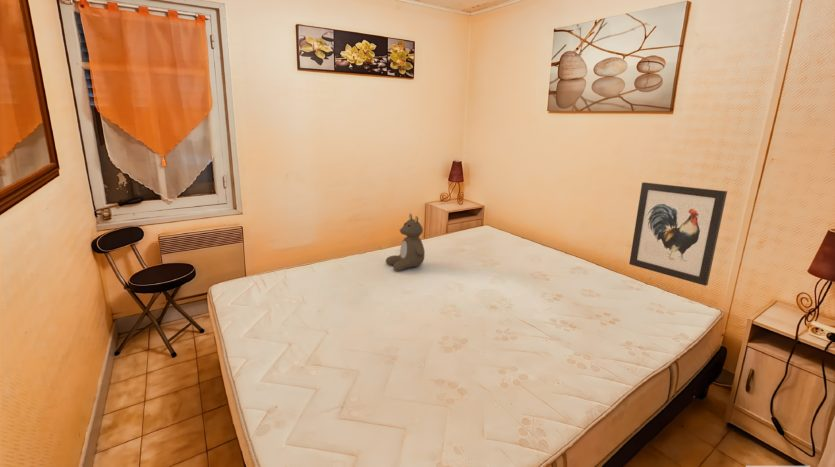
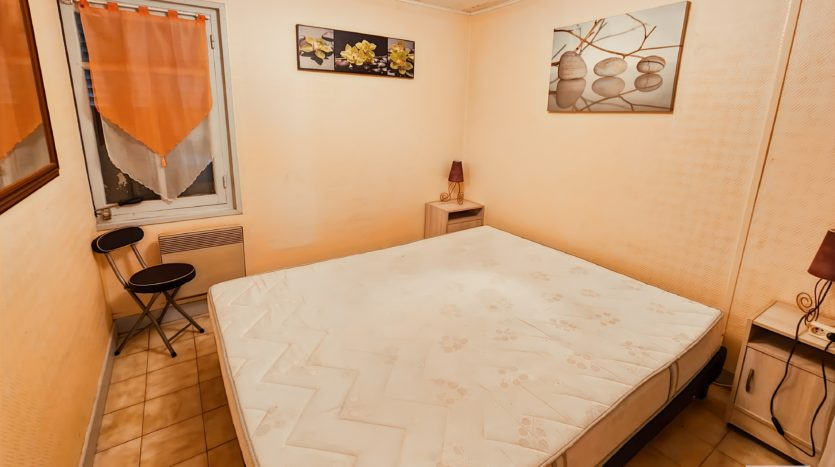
- teddy bear (405, 241)
- wall art (673, 231)
